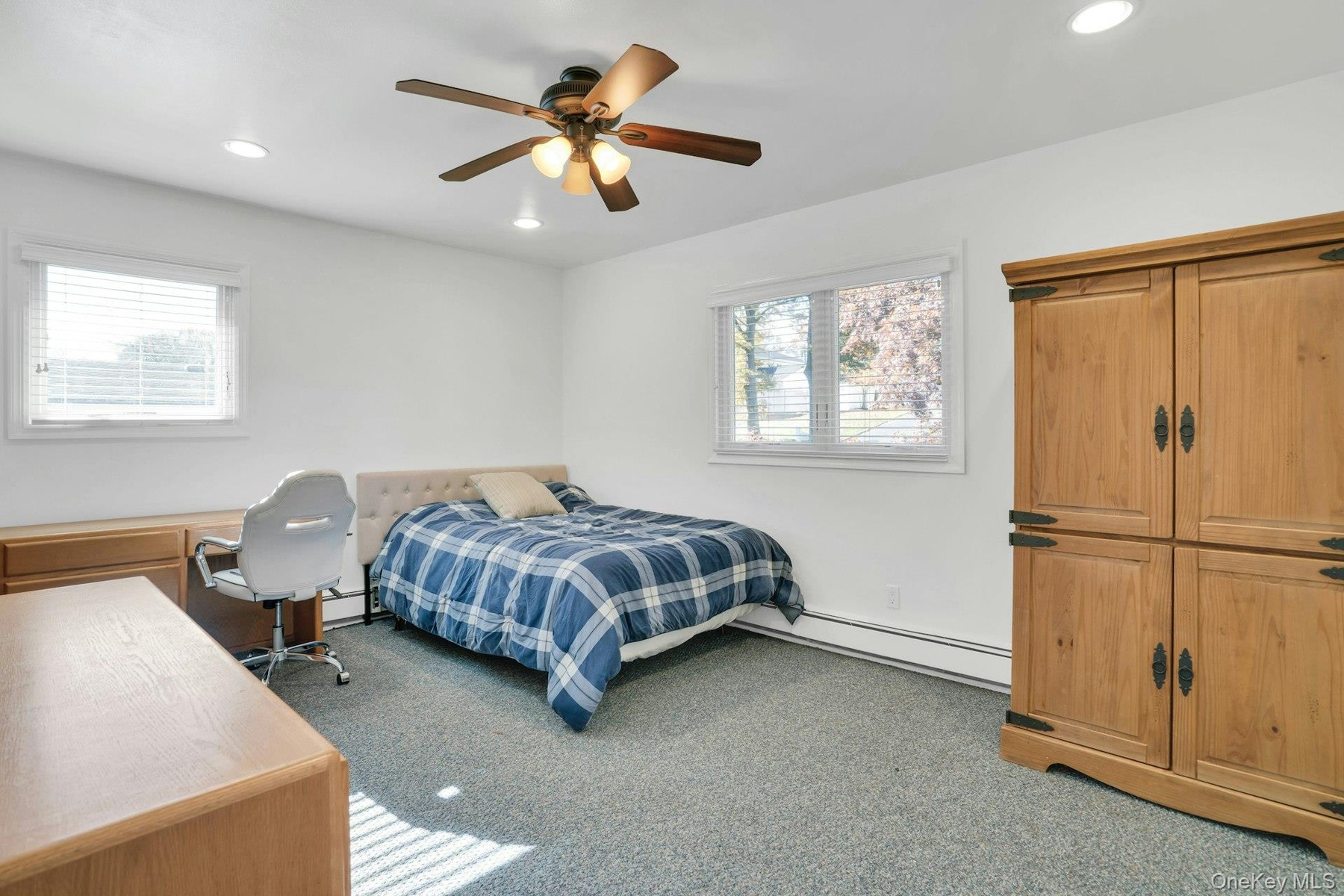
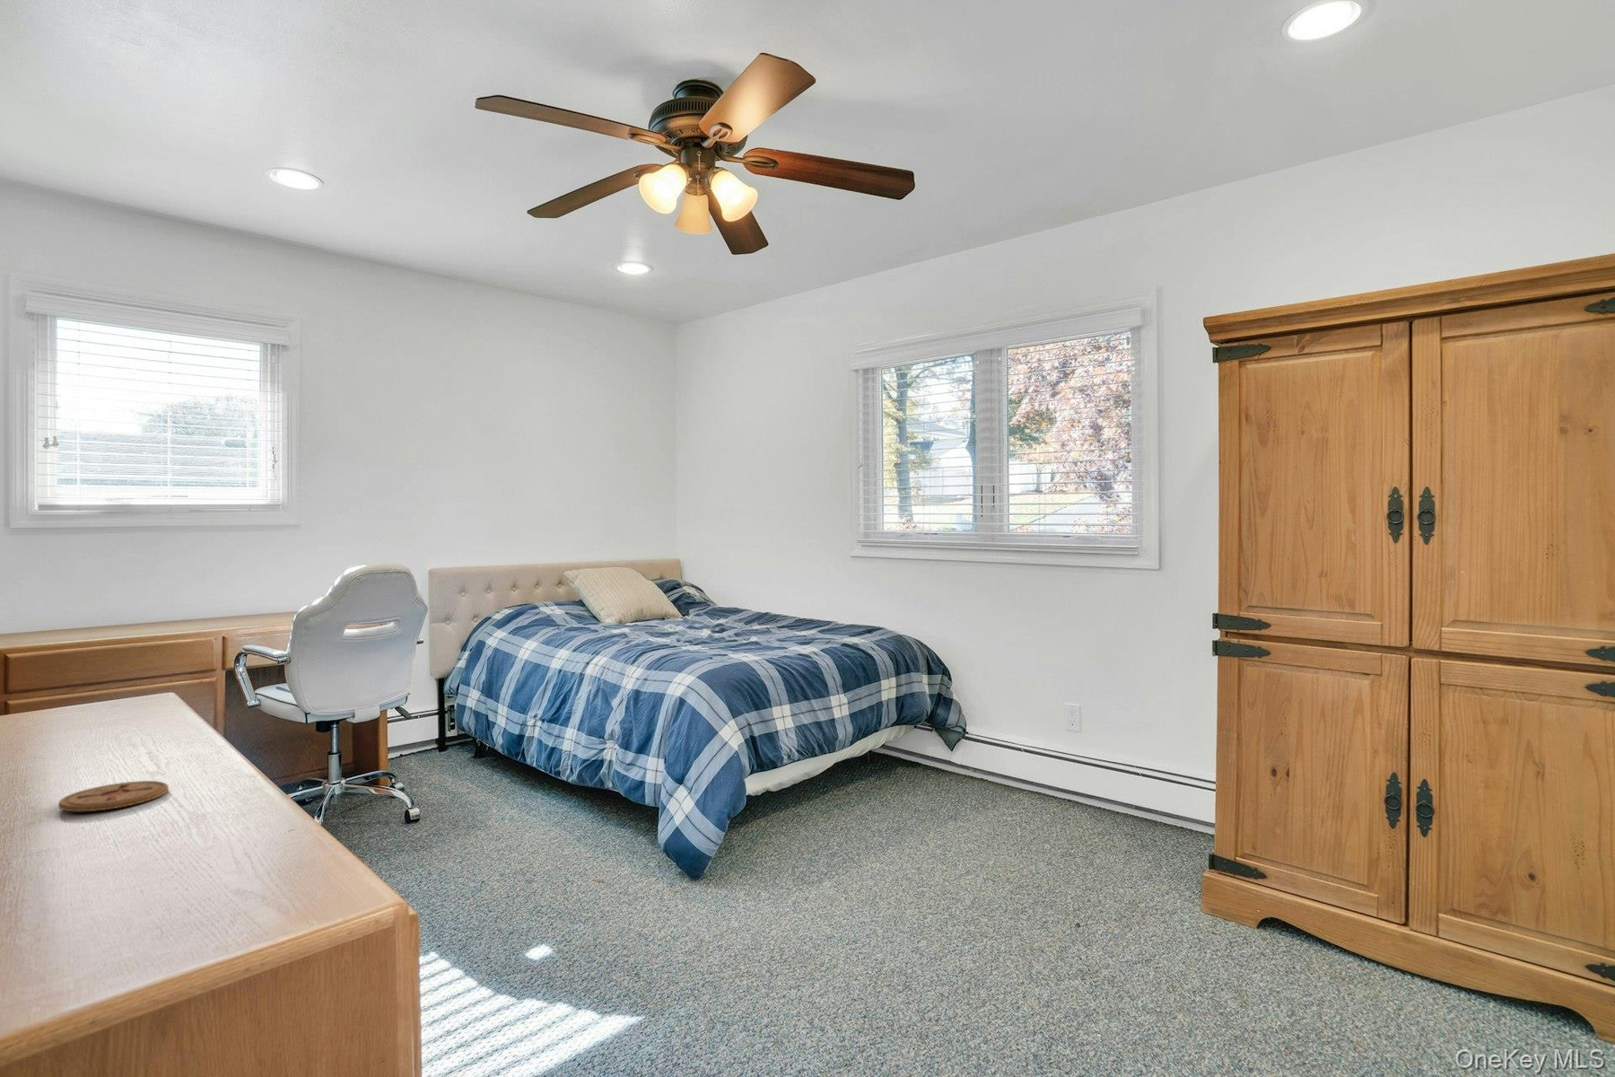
+ coaster (115, 796)
